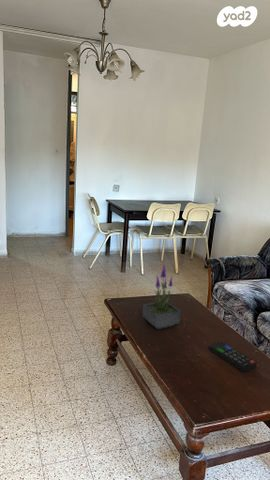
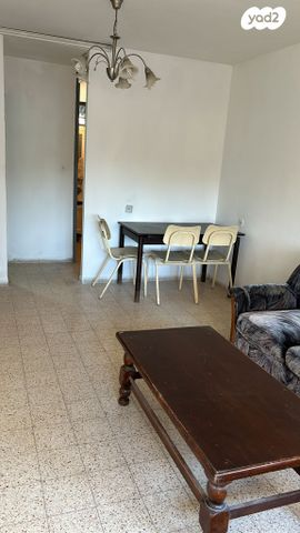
- potted plant (163, 293)
- remote control (231, 355)
